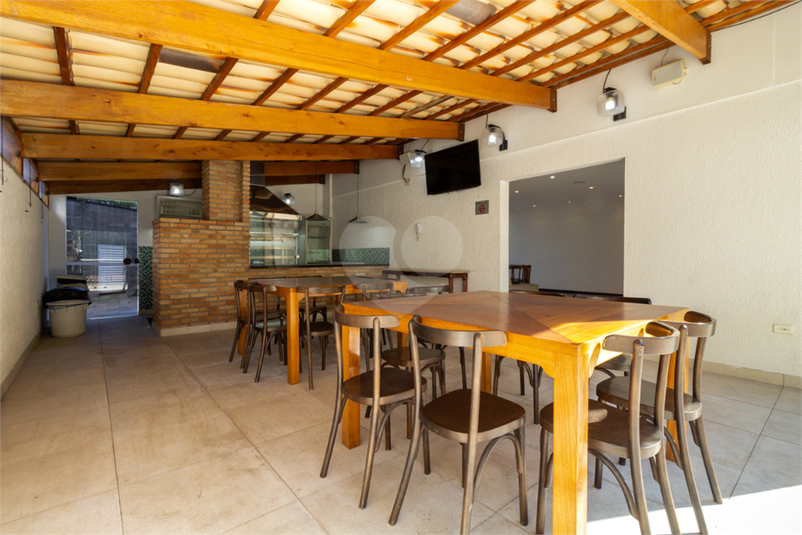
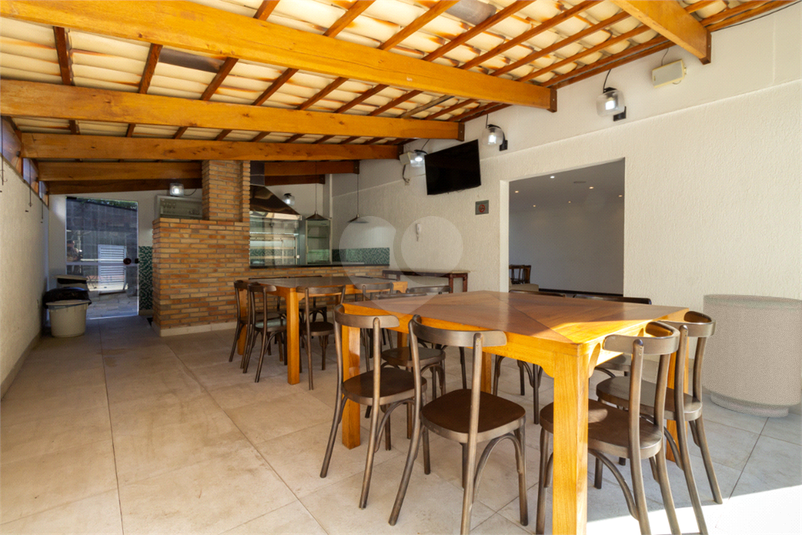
+ trash can (748, 351)
